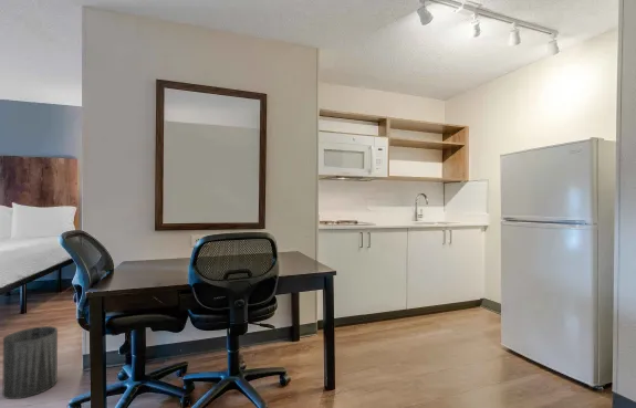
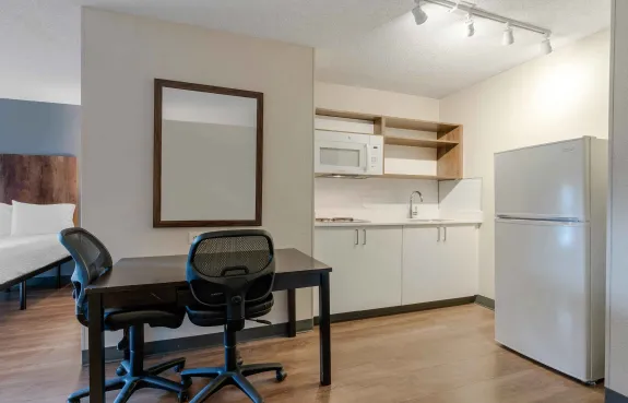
- trash can (31, 360)
